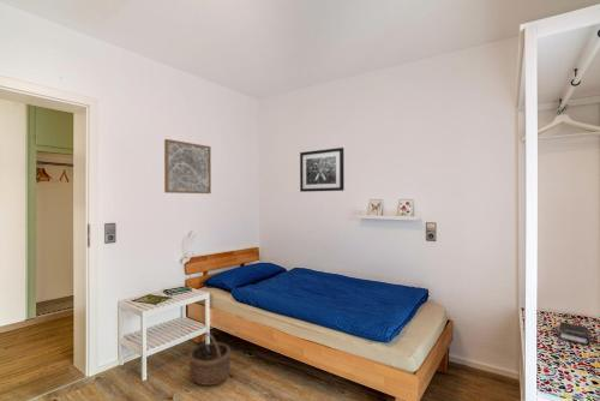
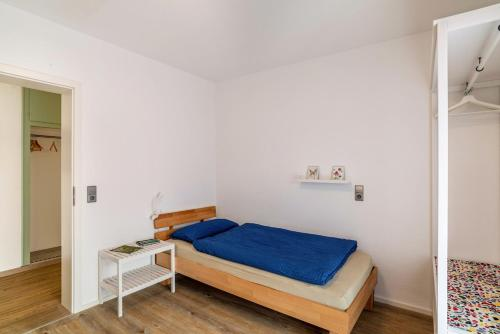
- wicker basket (210, 354)
- hardback book (574, 333)
- wall art (320, 170)
- wall art (188, 168)
